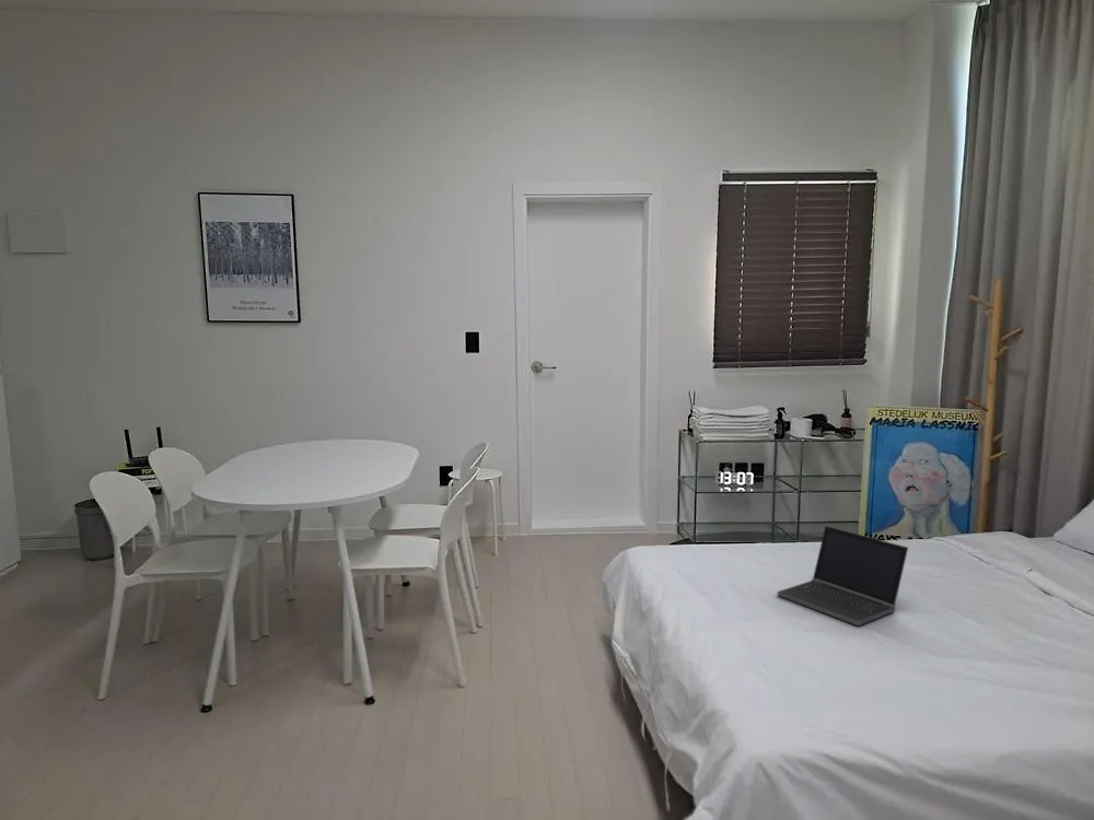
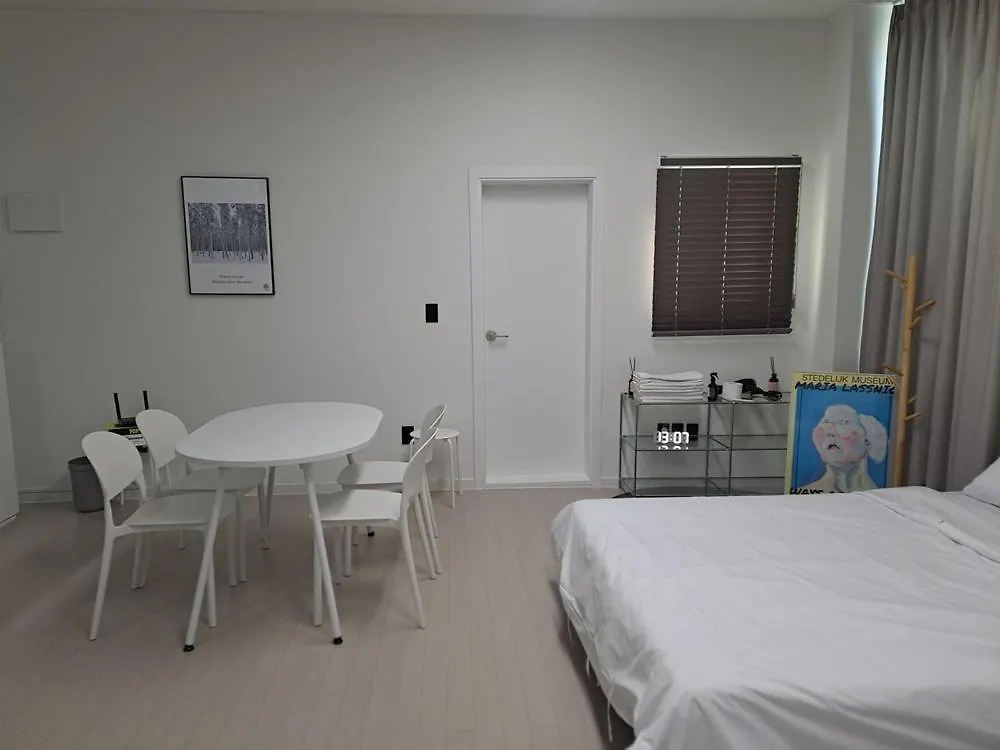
- laptop computer (840, 572)
